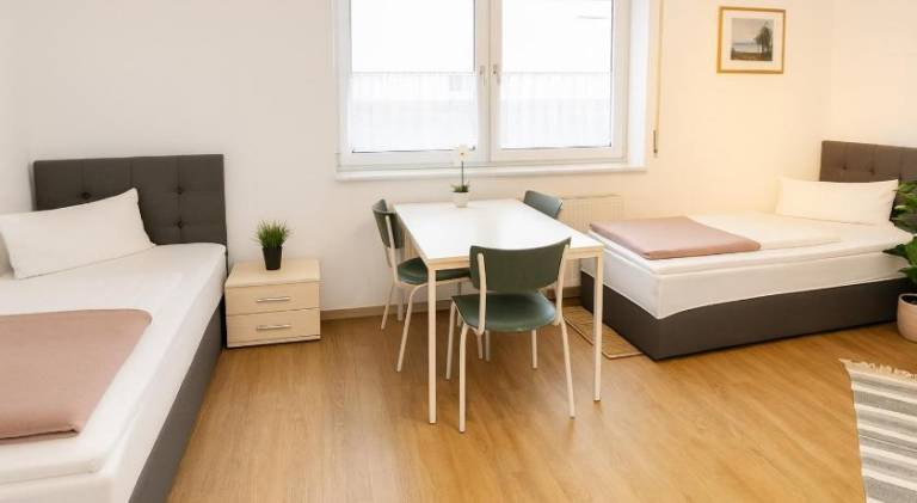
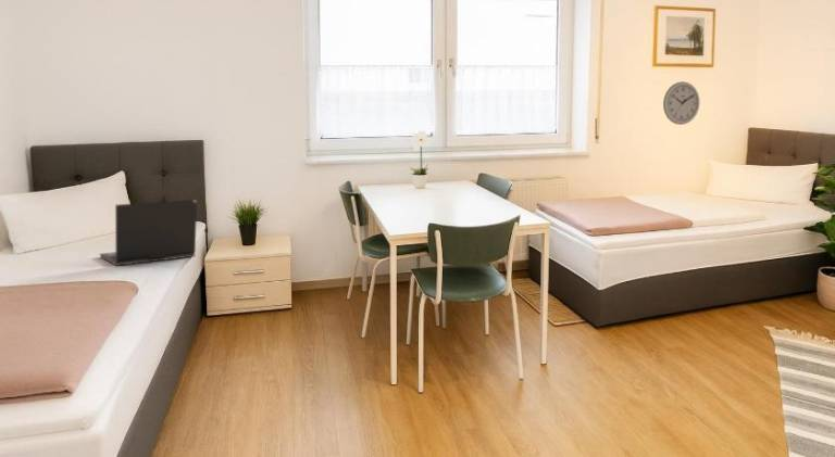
+ wall clock (682, 103)
+ laptop (148, 228)
